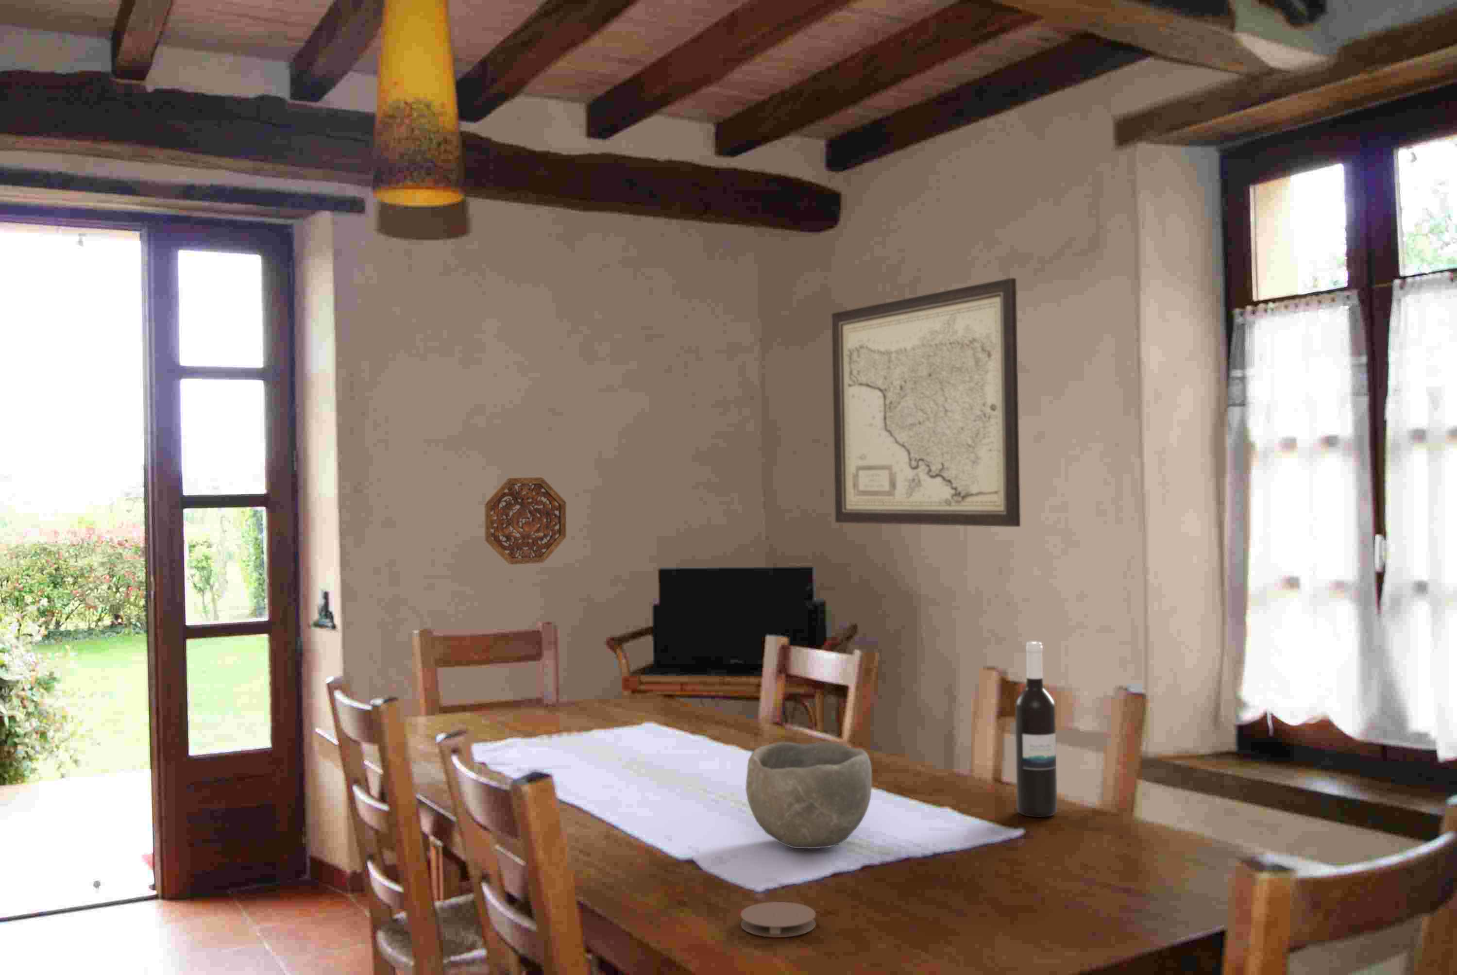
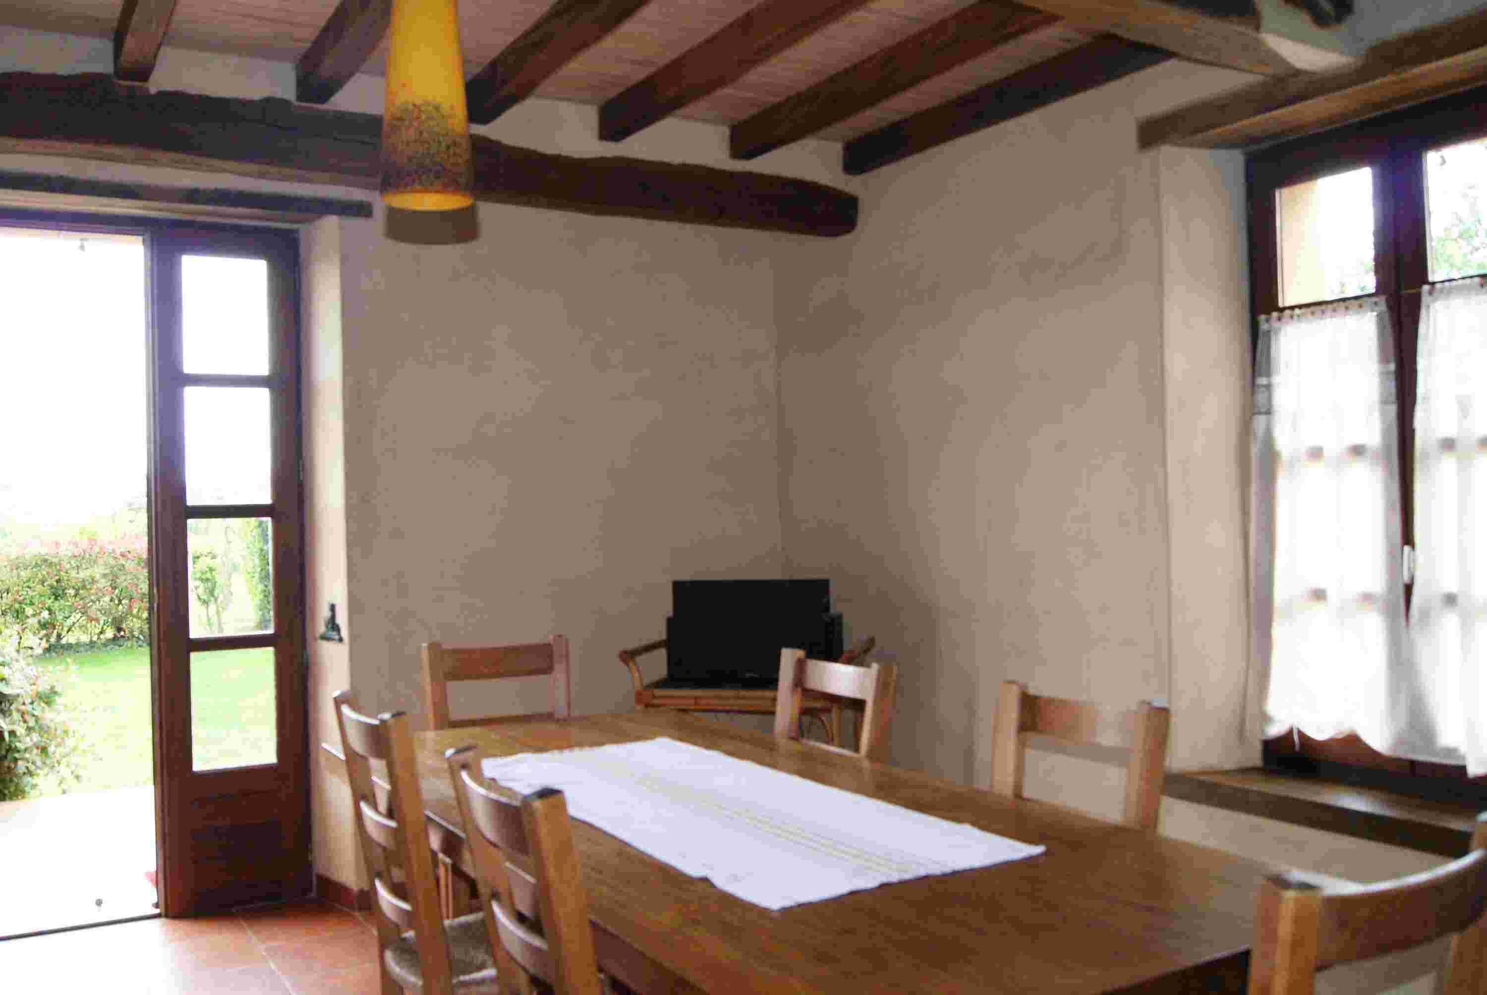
- bowl (808, 797)
- decorative platter (526, 520)
- coaster (778, 918)
- wine bottle (1036, 727)
- wall art (918, 410)
